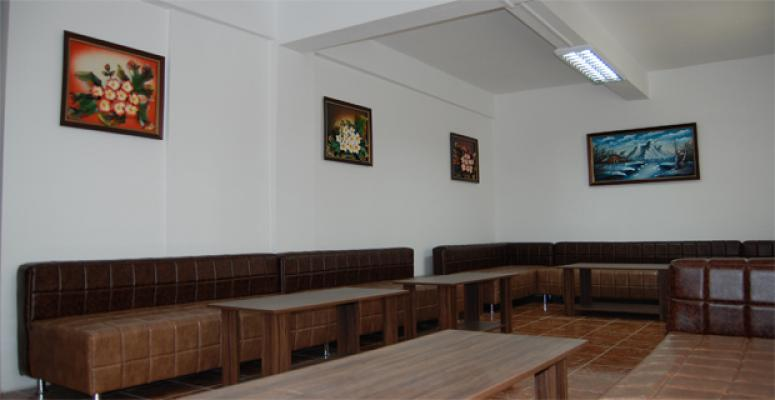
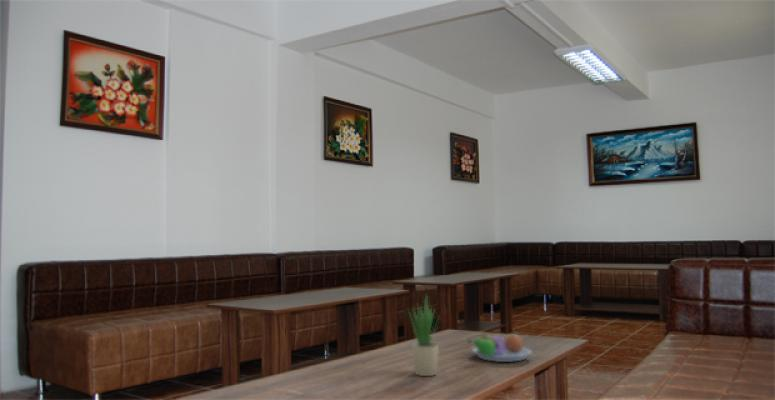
+ potted plant (422, 332)
+ fruit bowl (499, 344)
